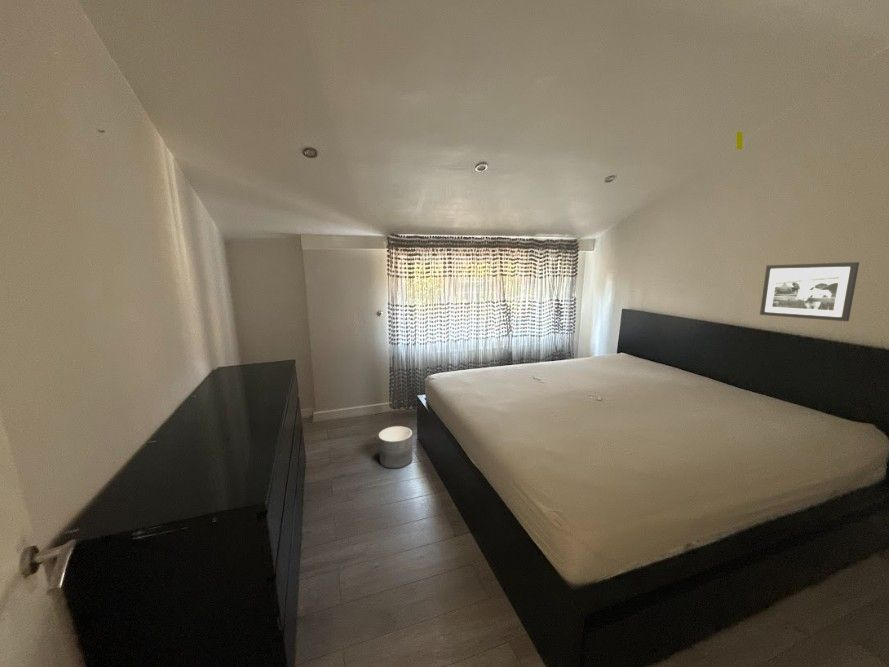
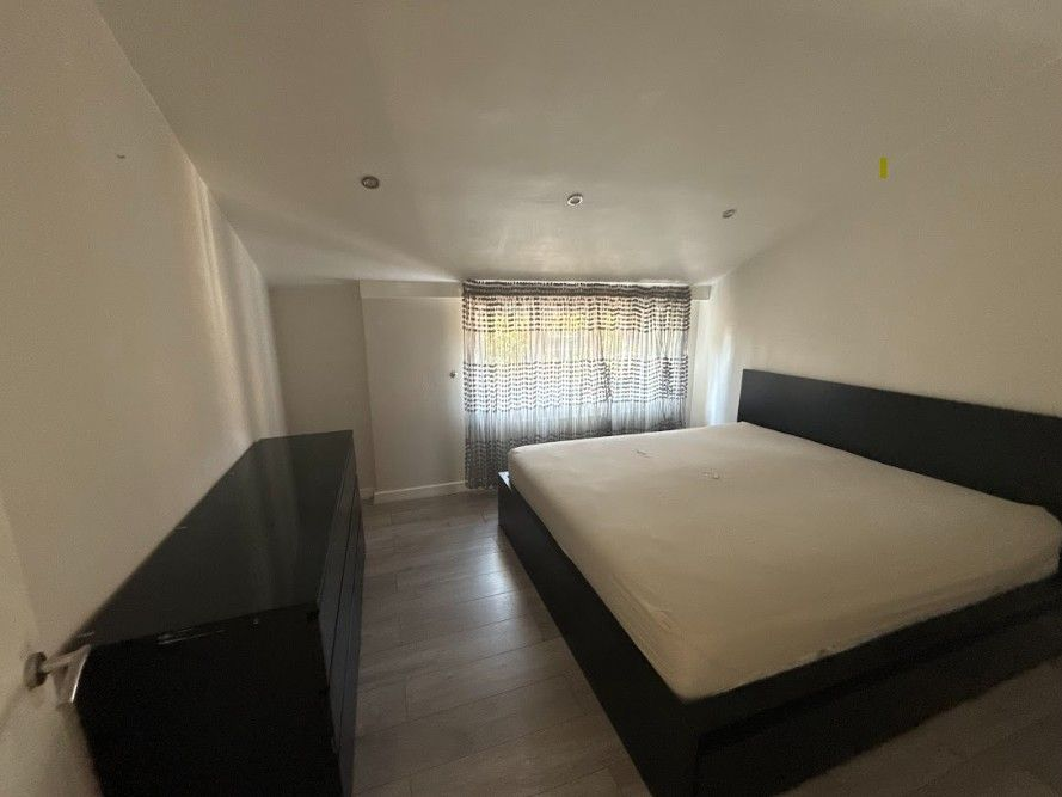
- planter (395, 446)
- picture frame (804, 291)
